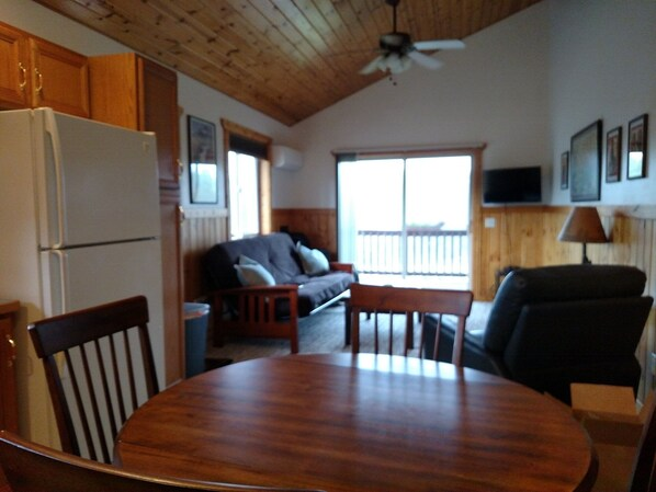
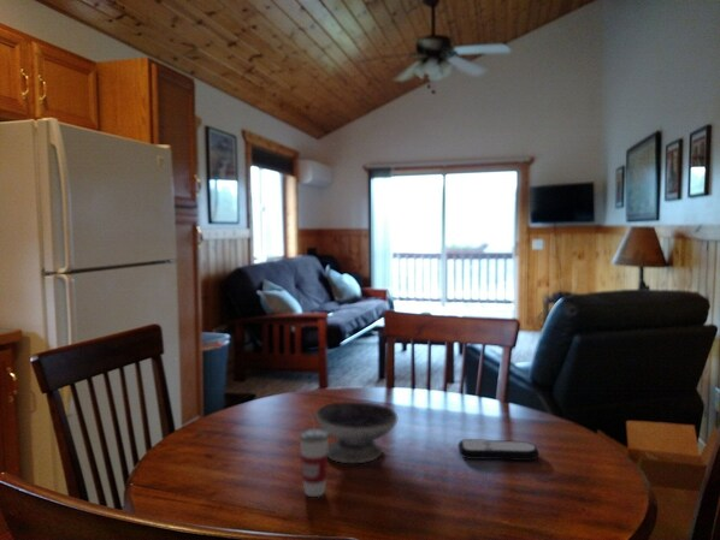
+ cup (314, 452)
+ remote control (497, 449)
+ bowl (356, 431)
